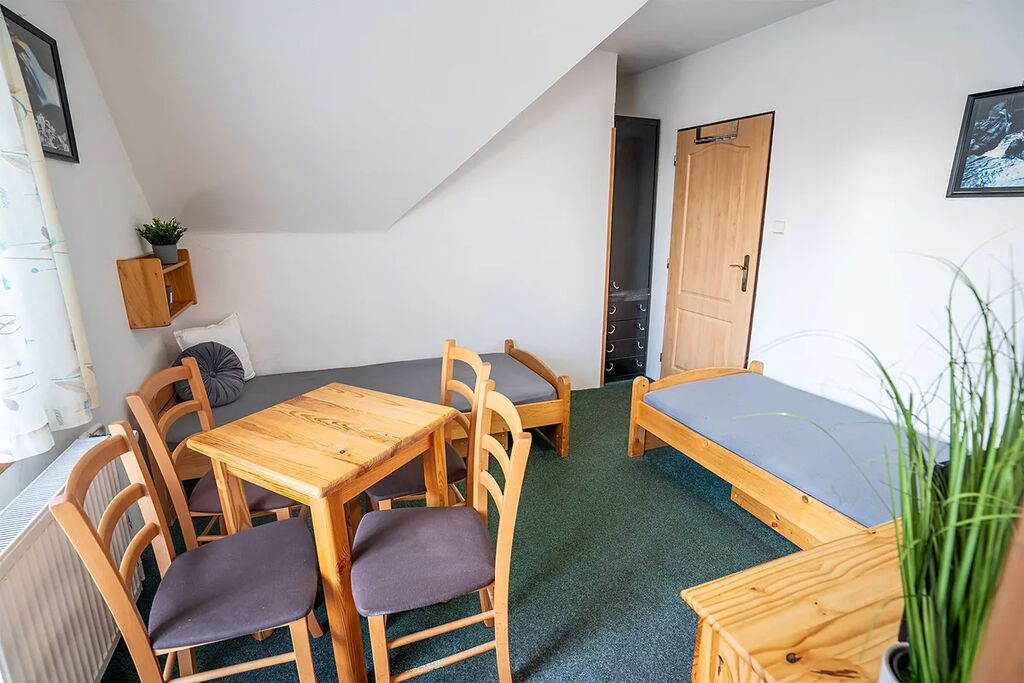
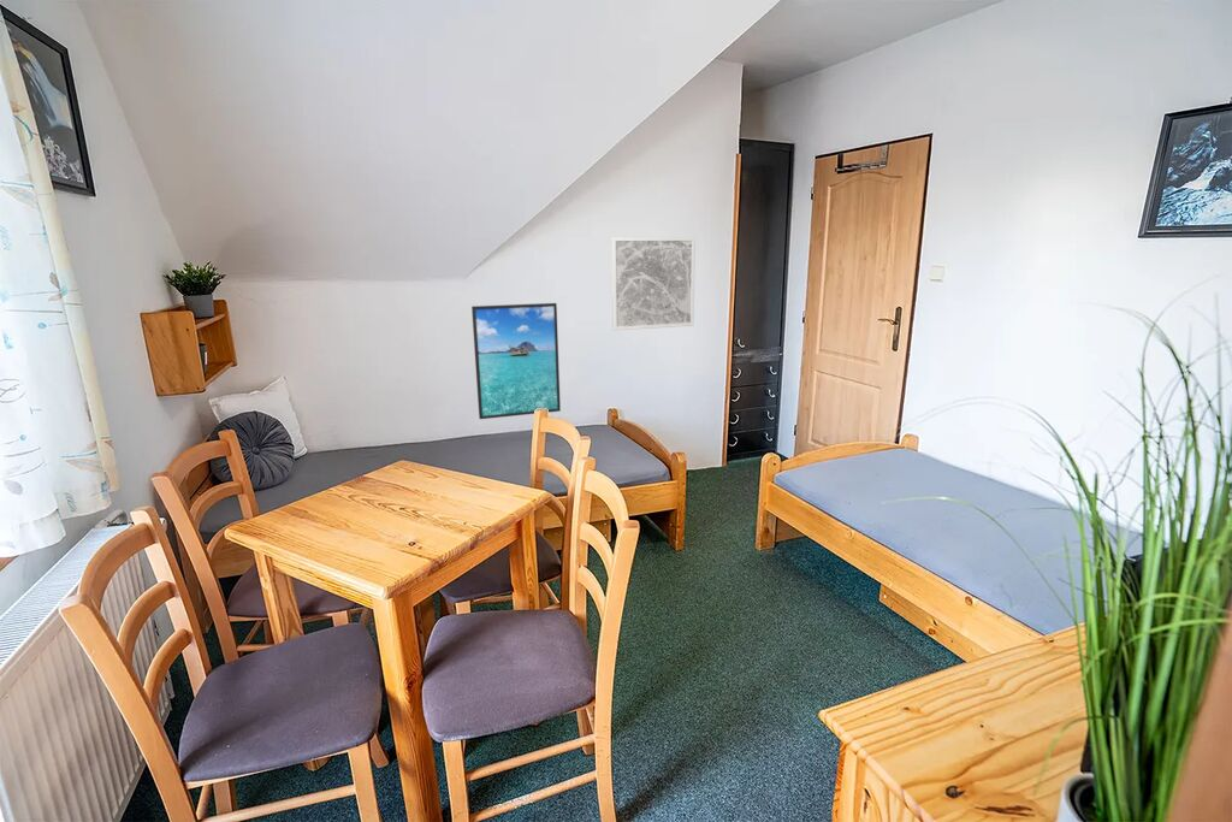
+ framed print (517, 360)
+ wall art (653, 283)
